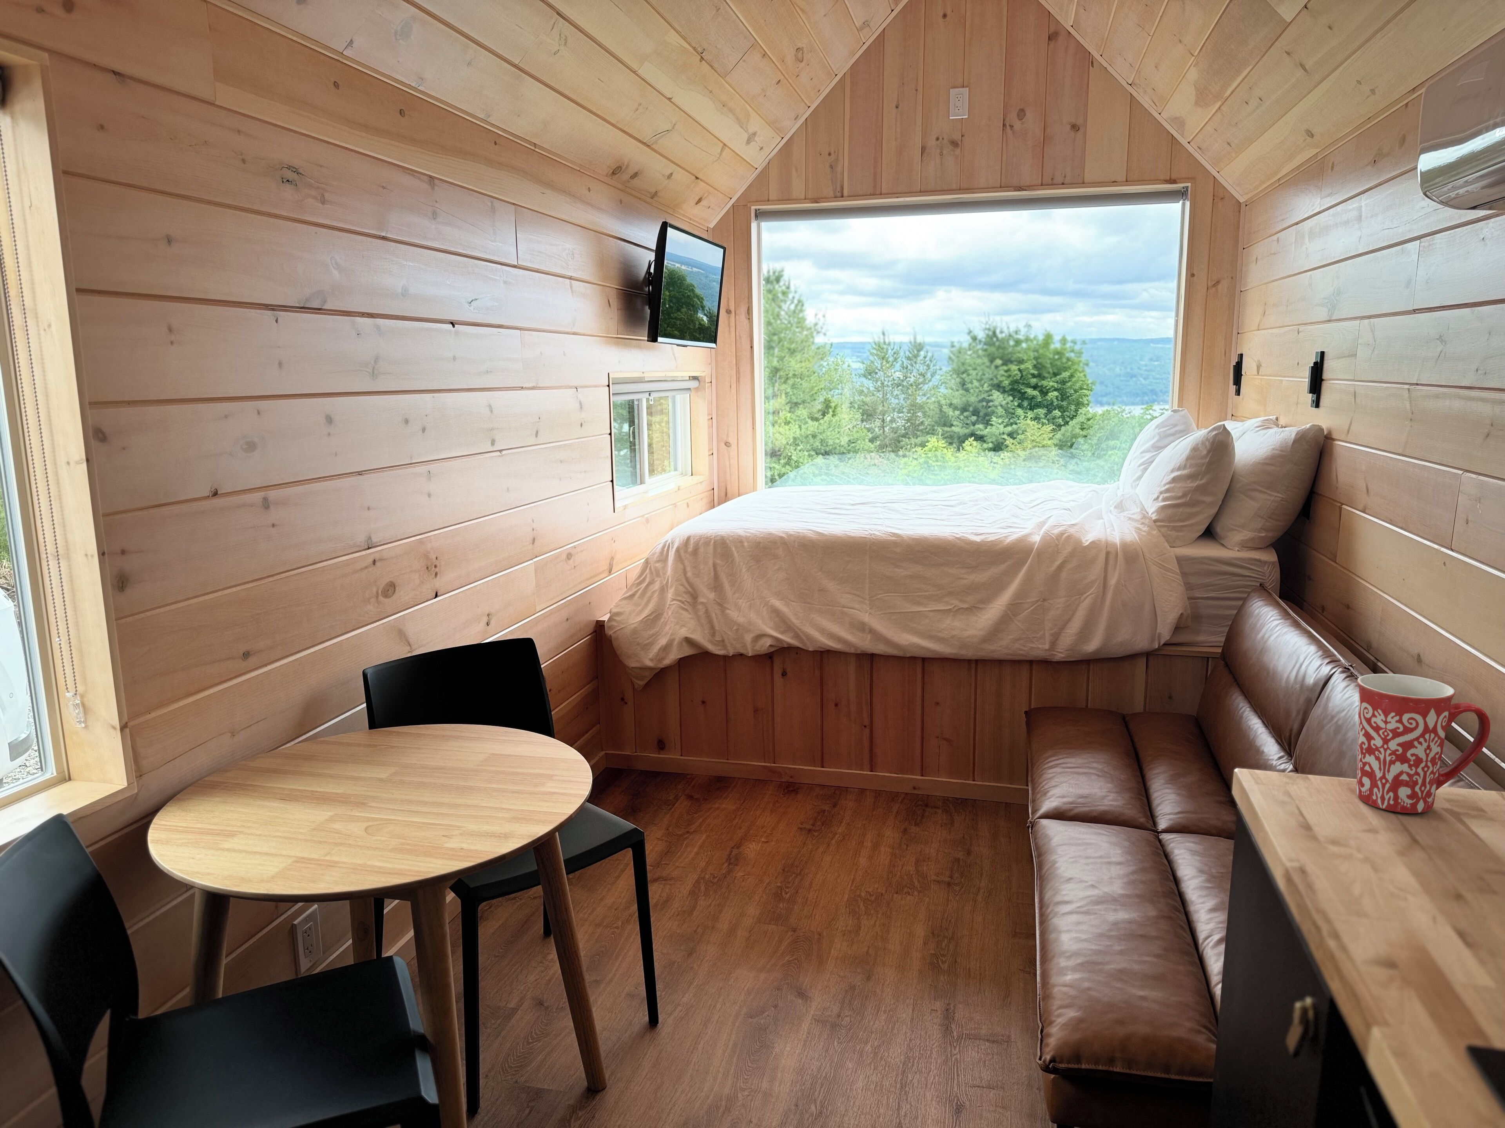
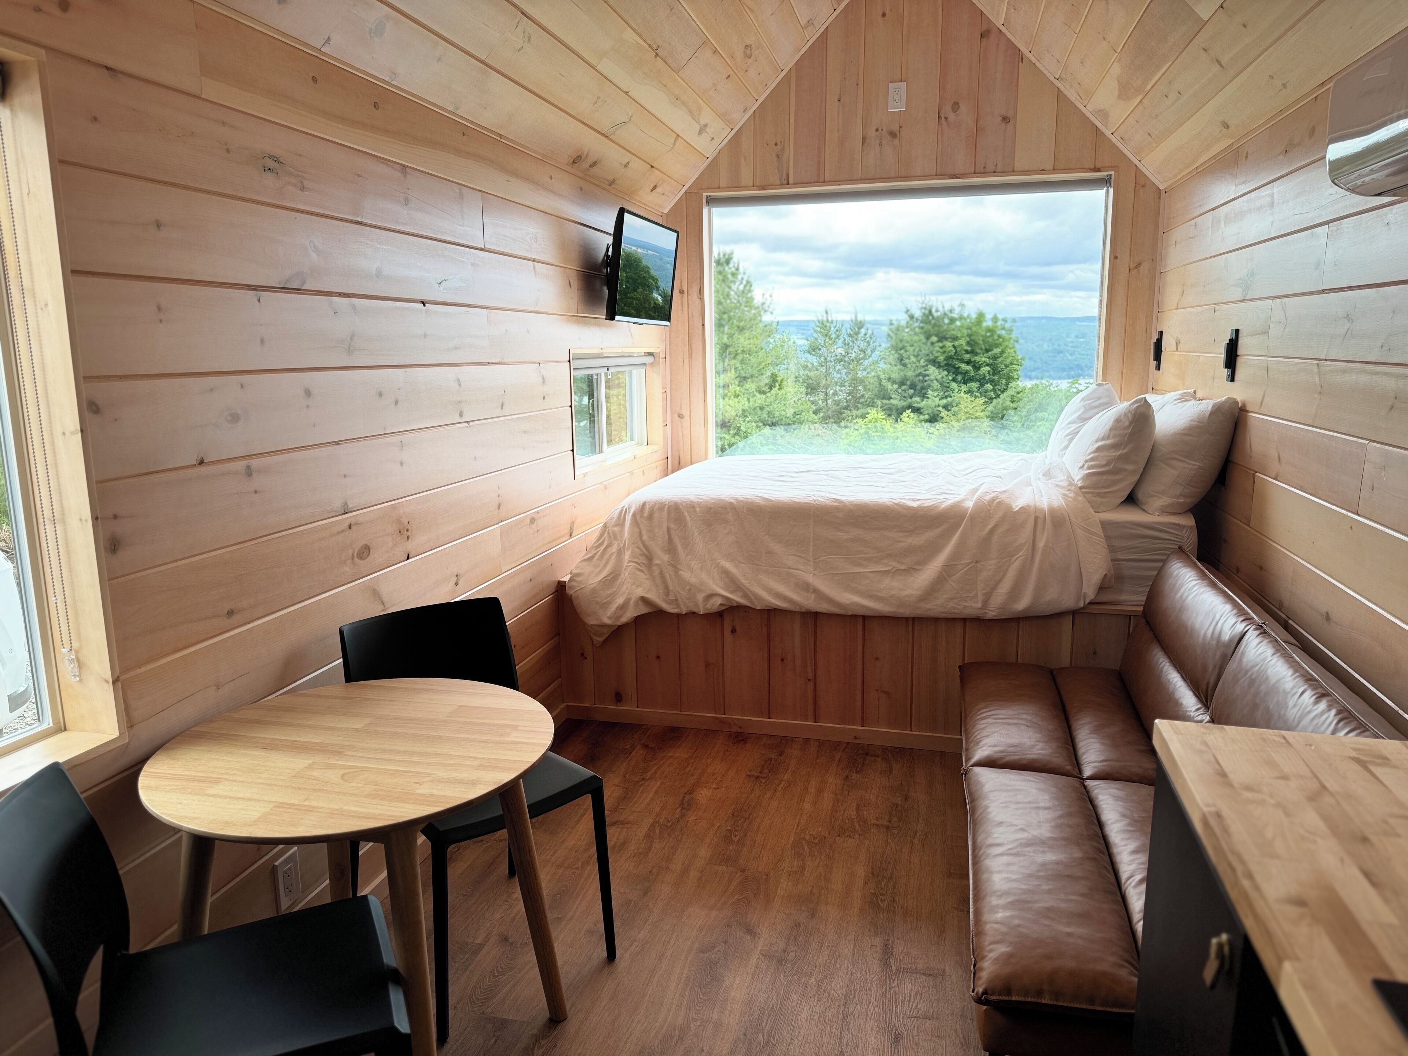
- mug (1418, 745)
